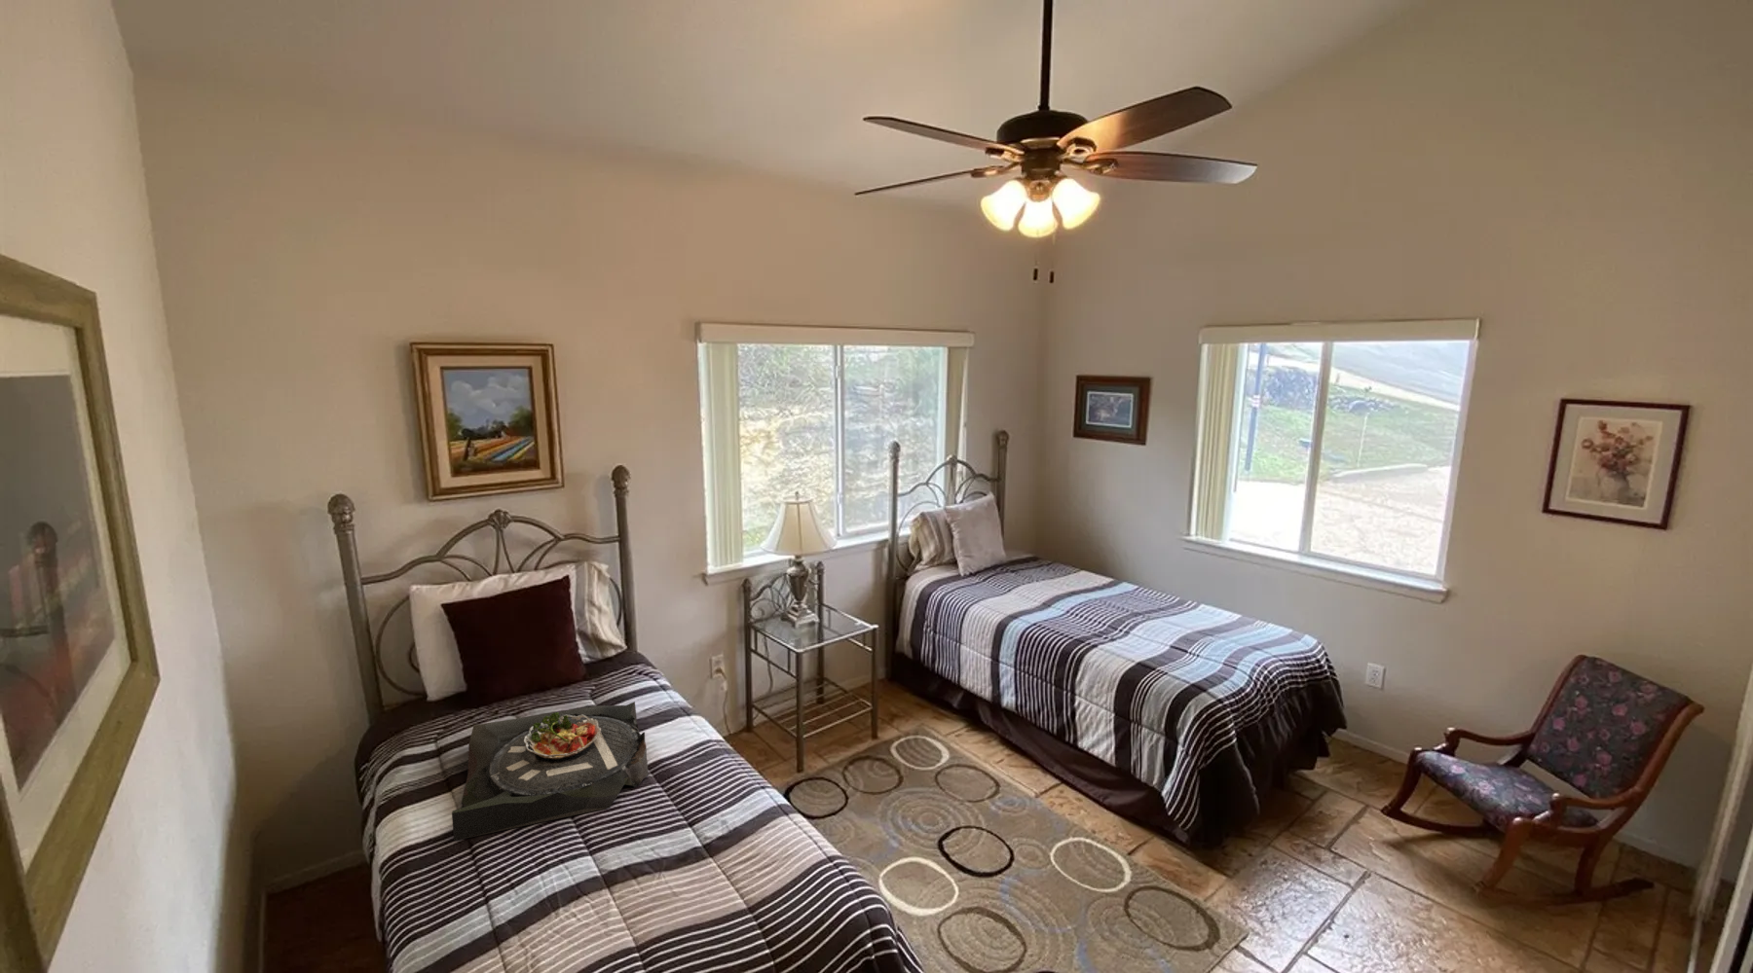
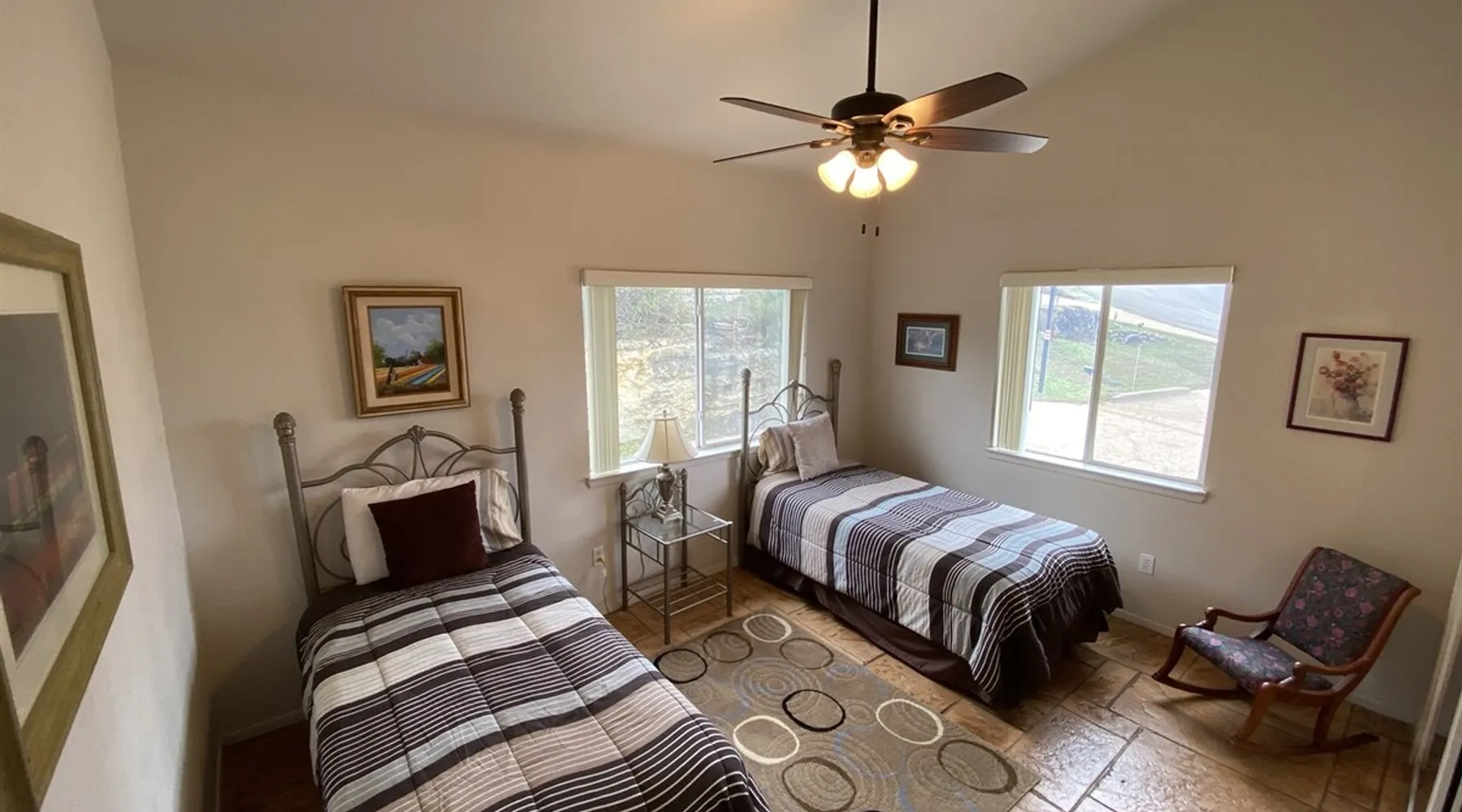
- serving tray (558, 743)
